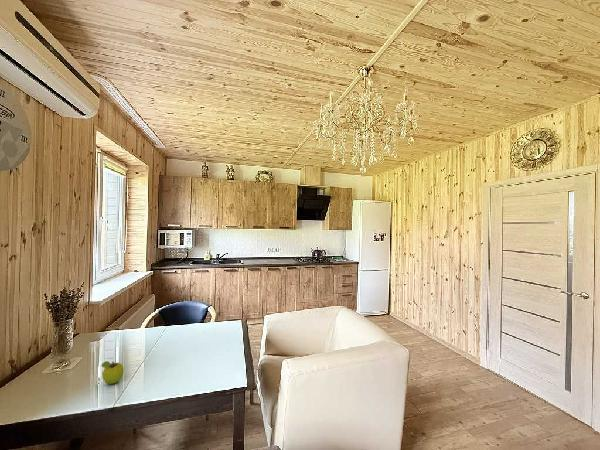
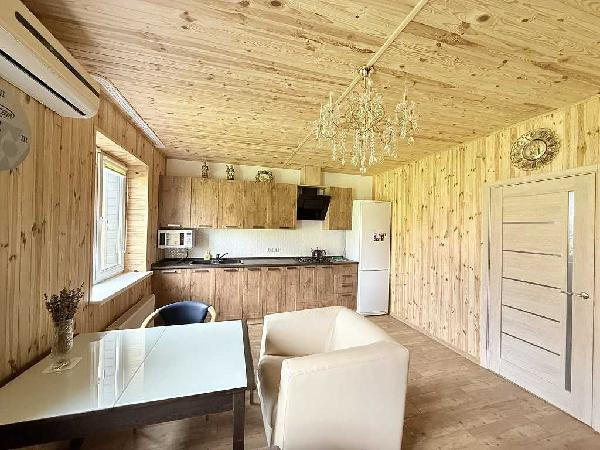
- fruit (111, 371)
